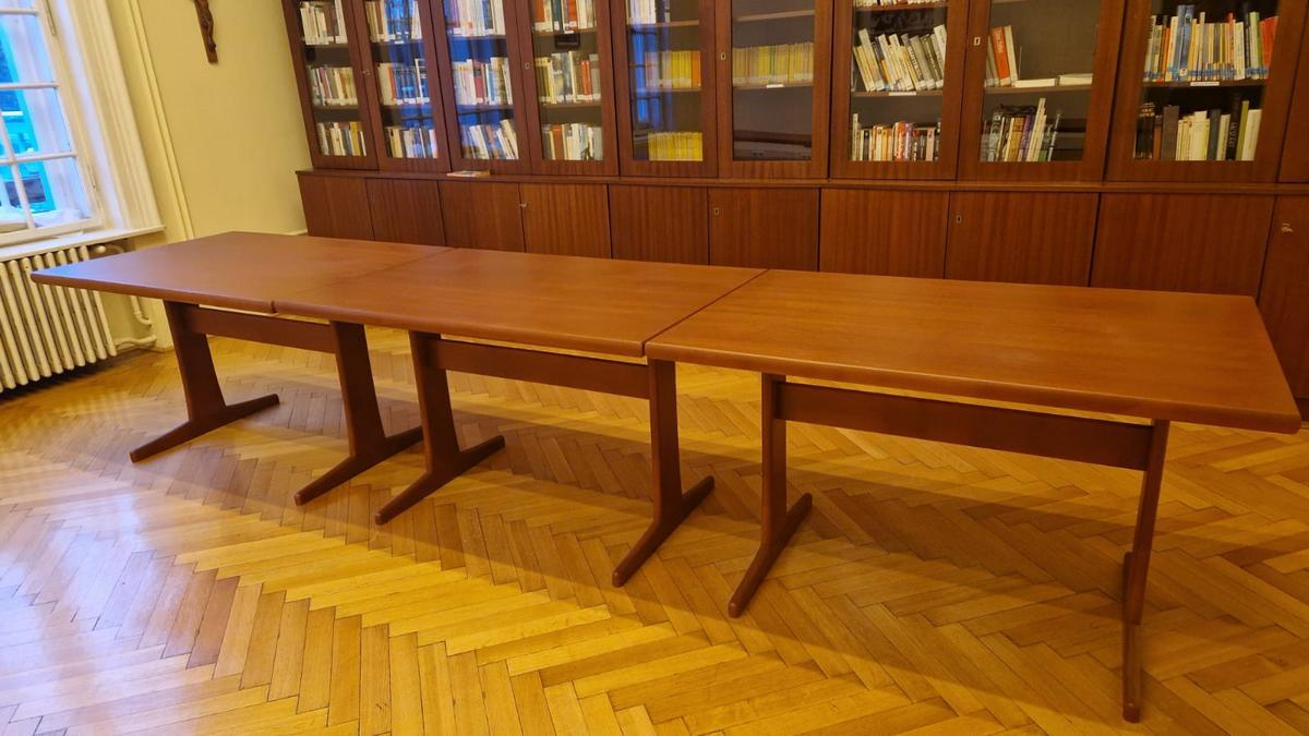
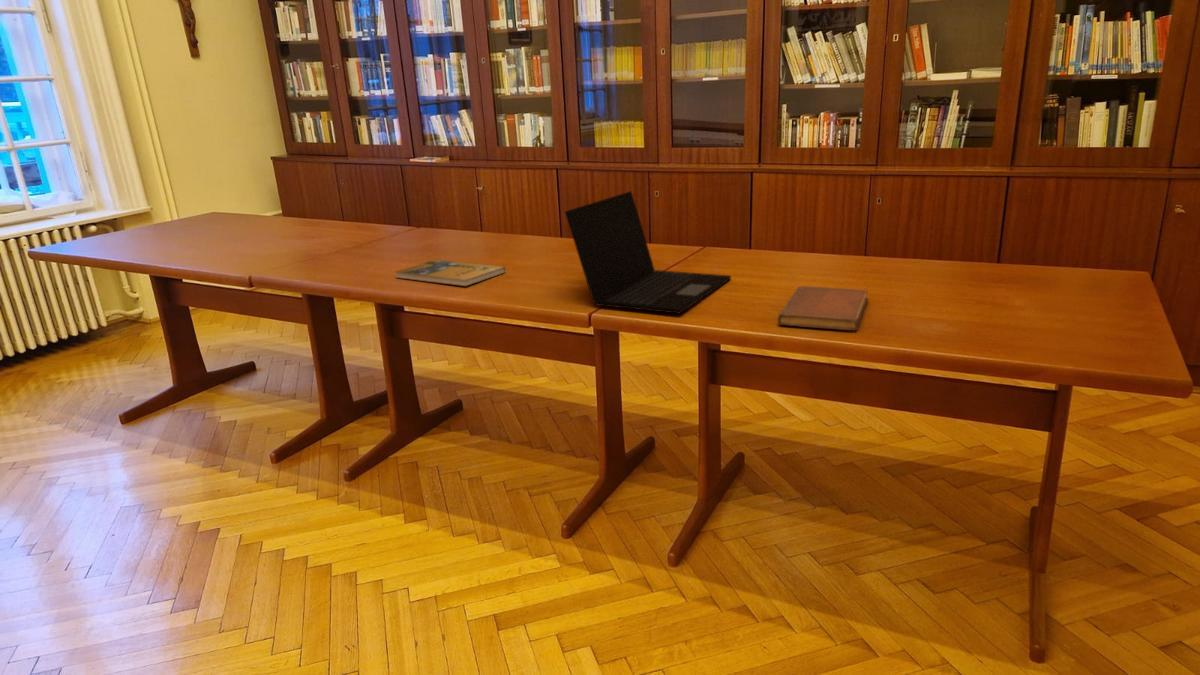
+ booklet (450, 272)
+ laptop (648, 249)
+ notebook (824, 306)
